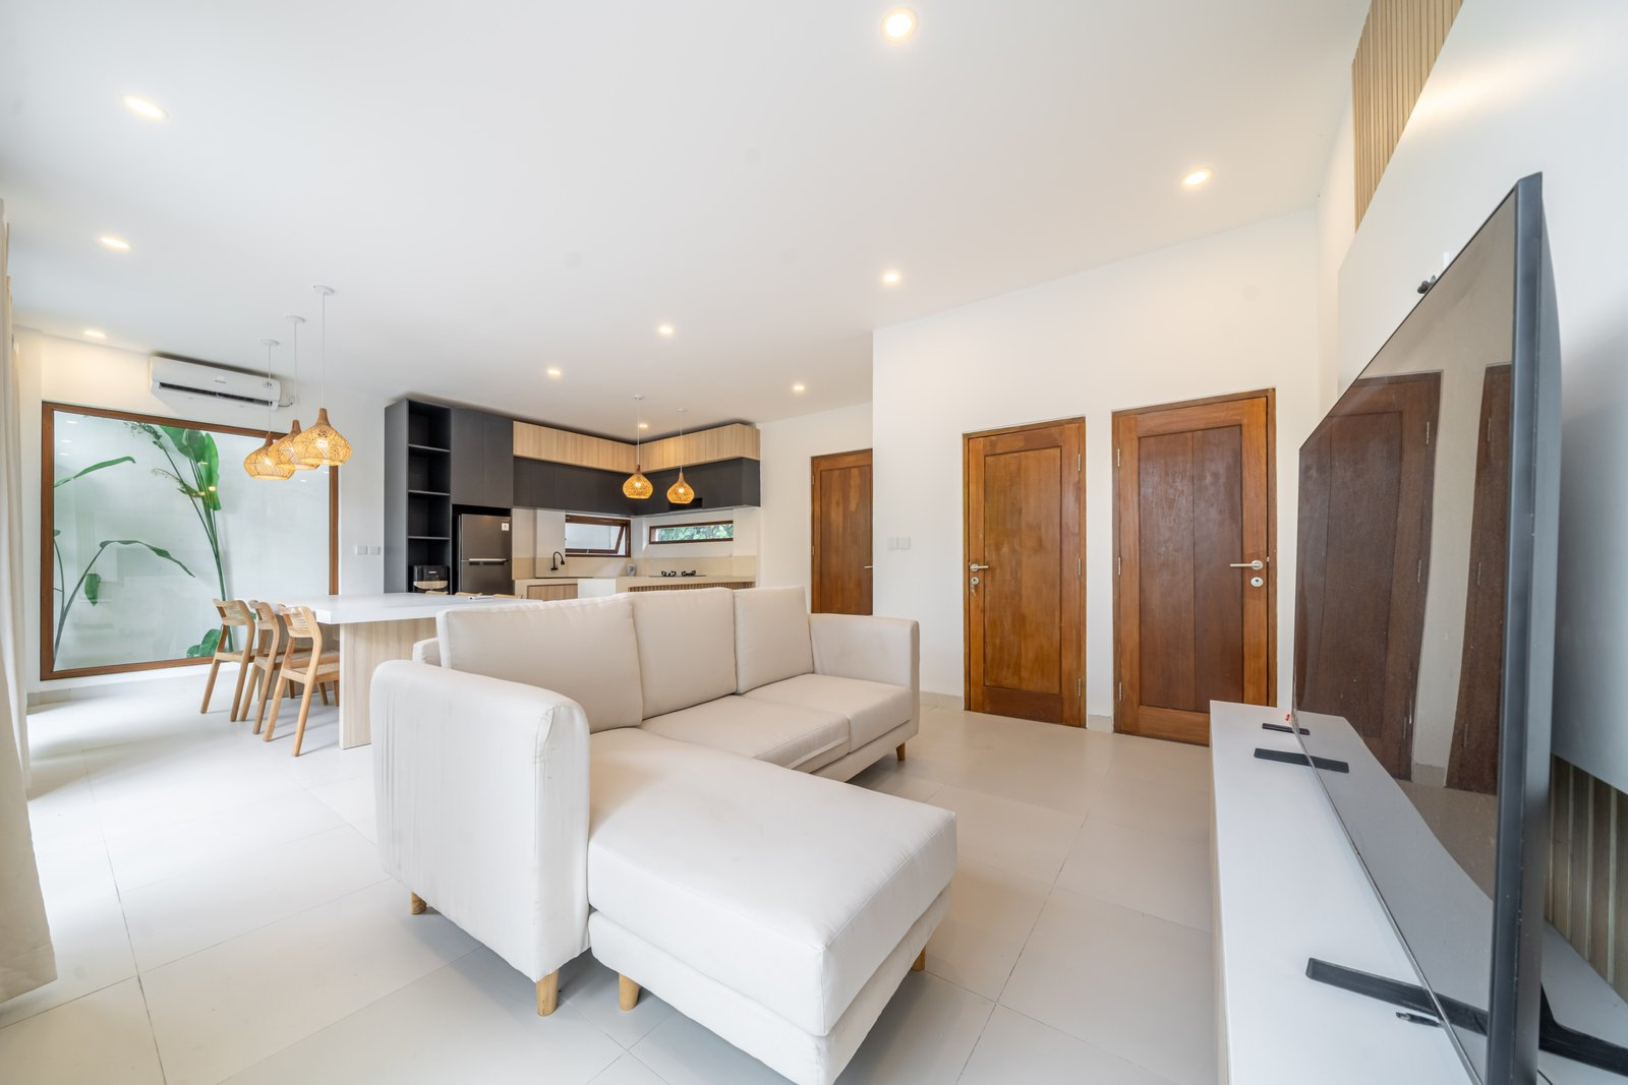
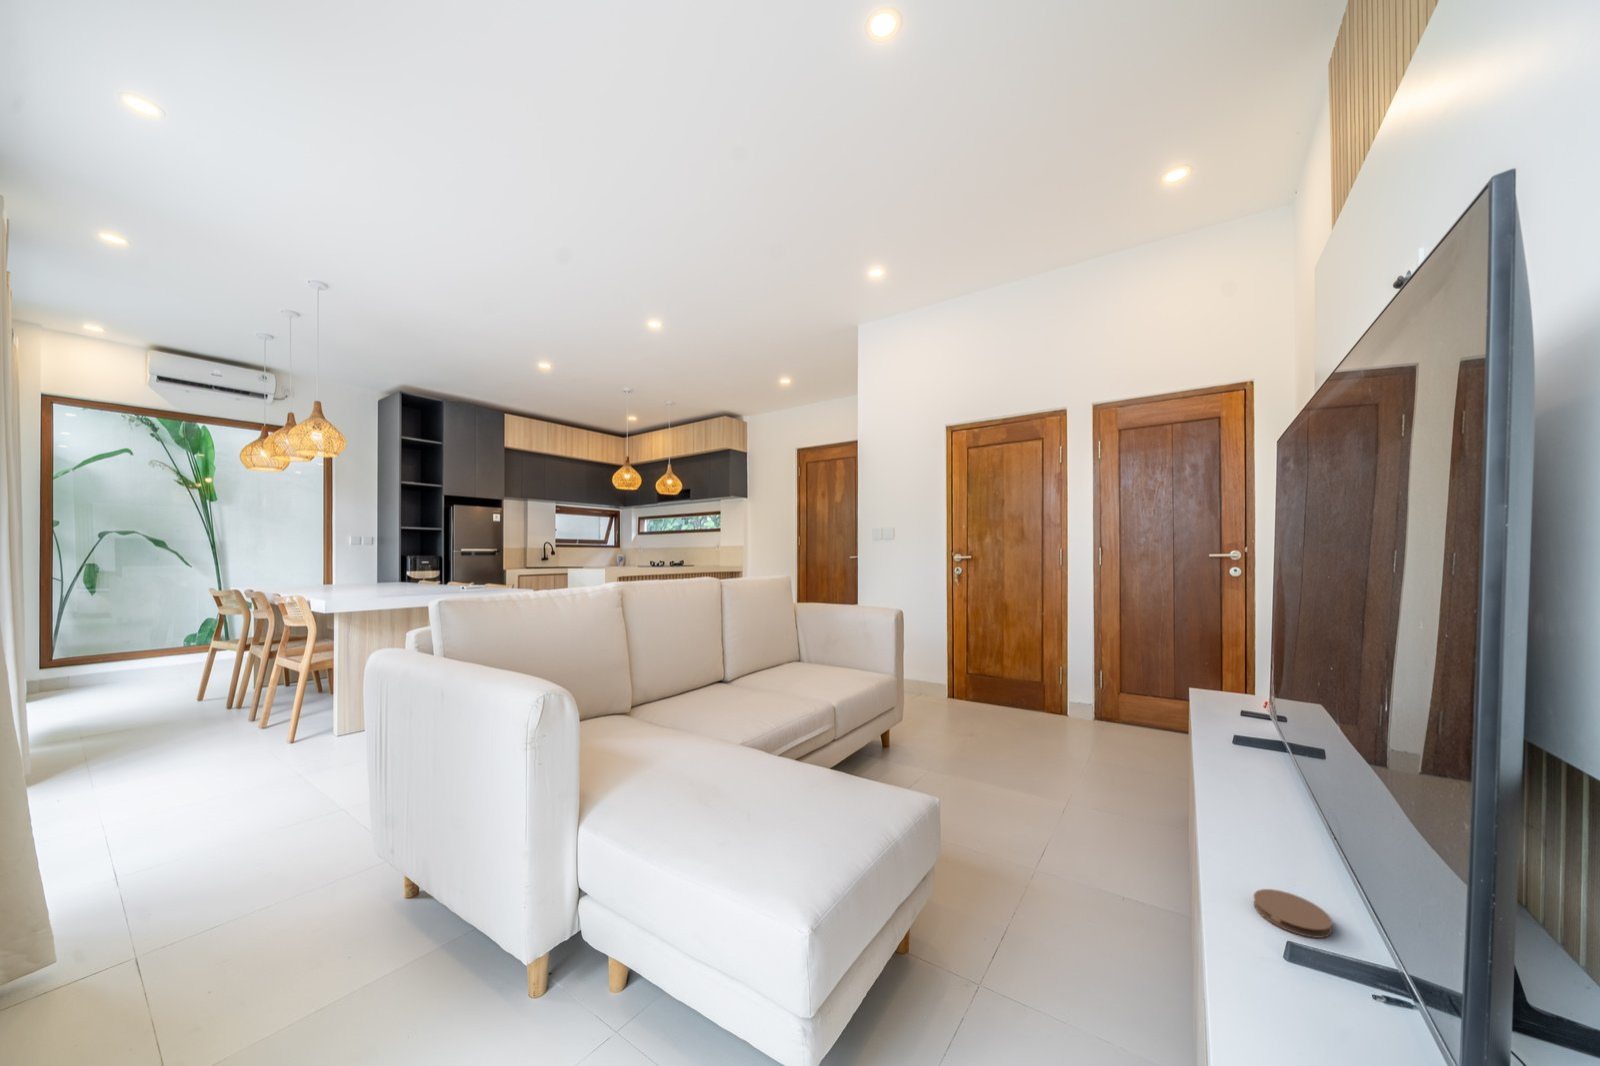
+ coaster (1290, 913)
